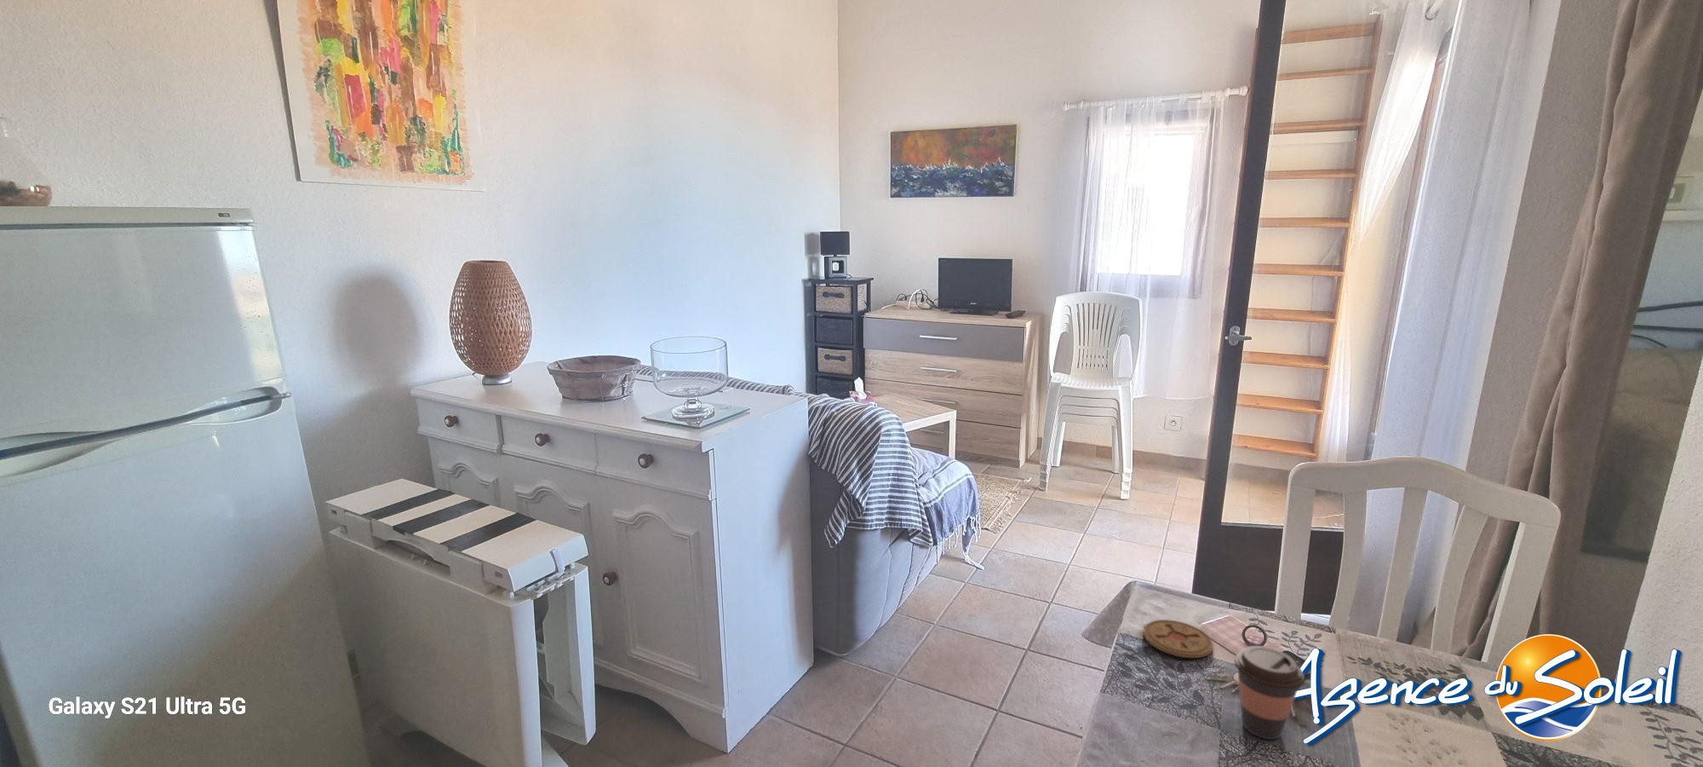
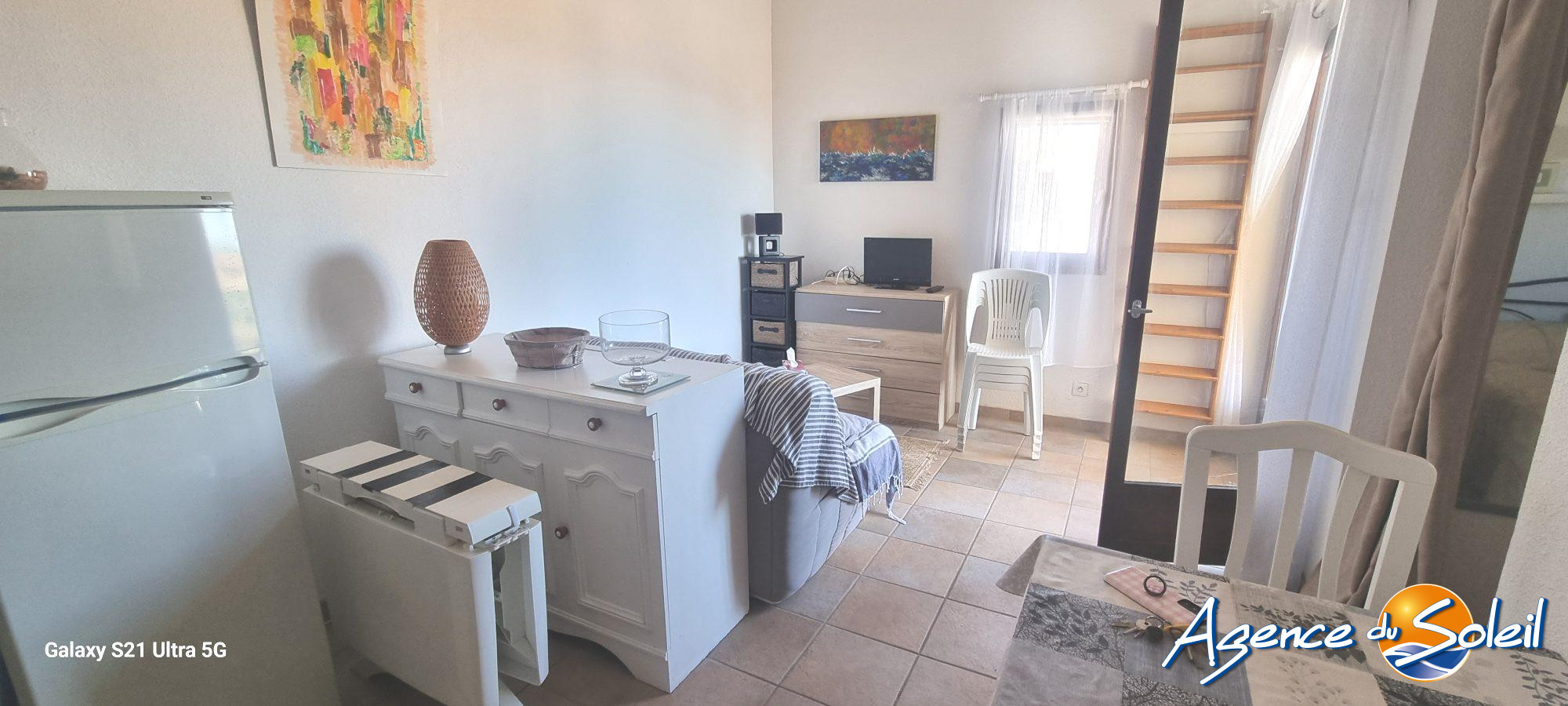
- coffee cup (1265, 694)
- coaster (1176, 638)
